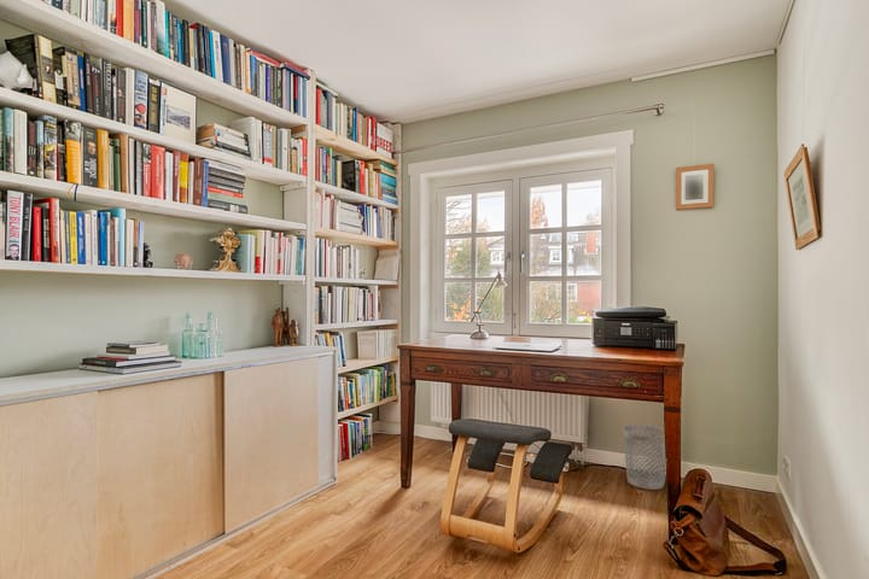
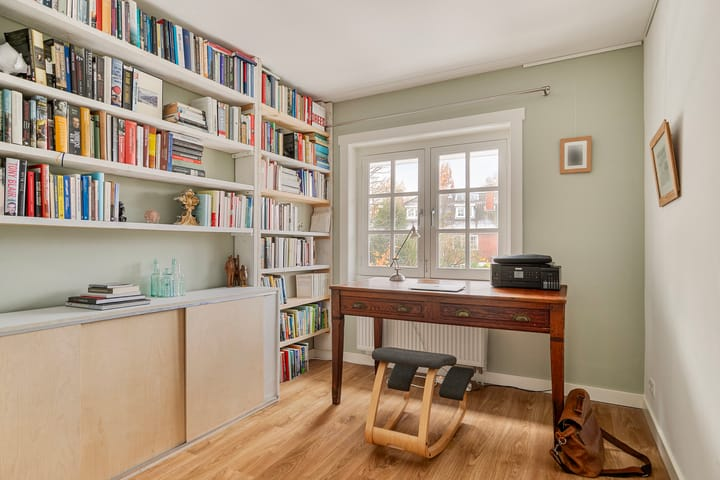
- wastebasket (645, 456)
